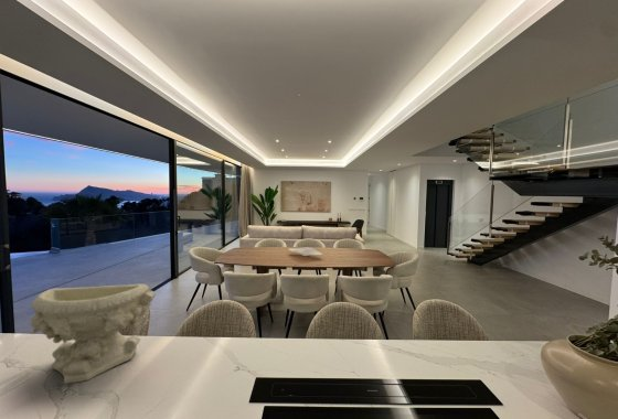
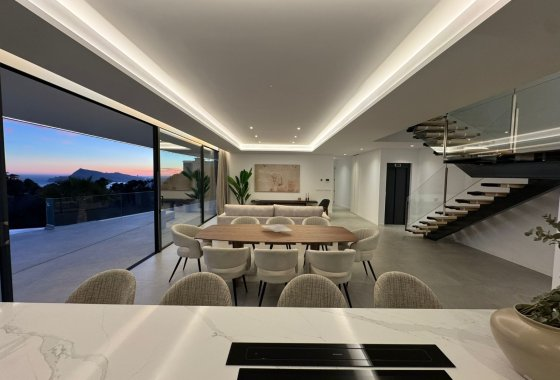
- decorative bowl (86, 327)
